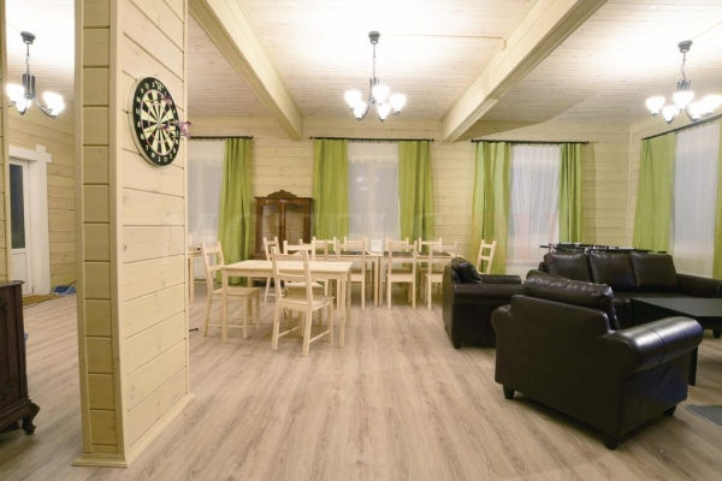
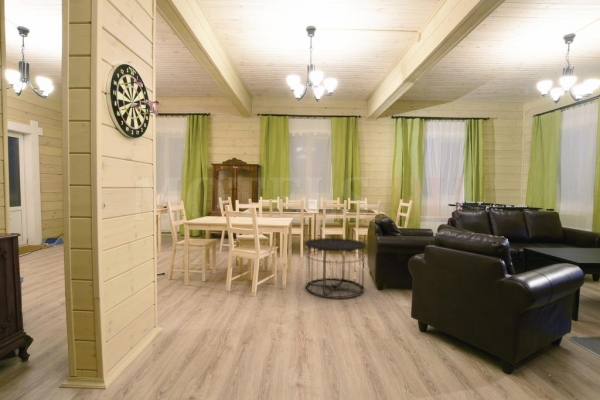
+ side table (336, 265)
